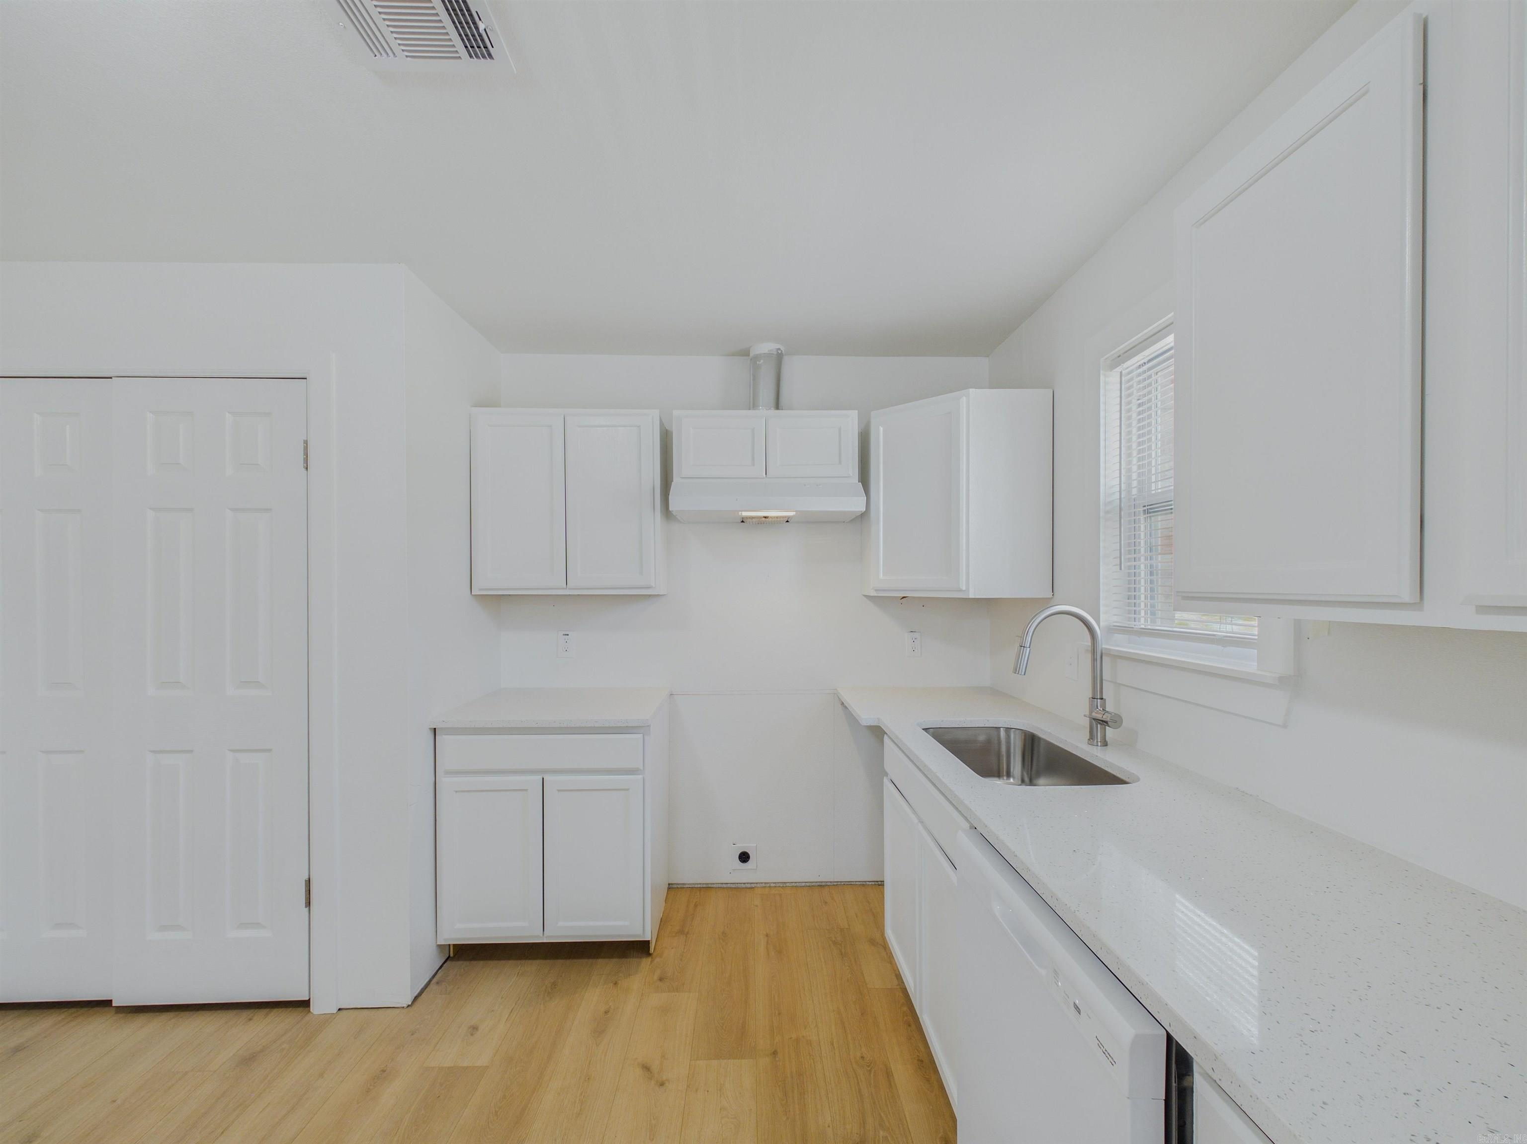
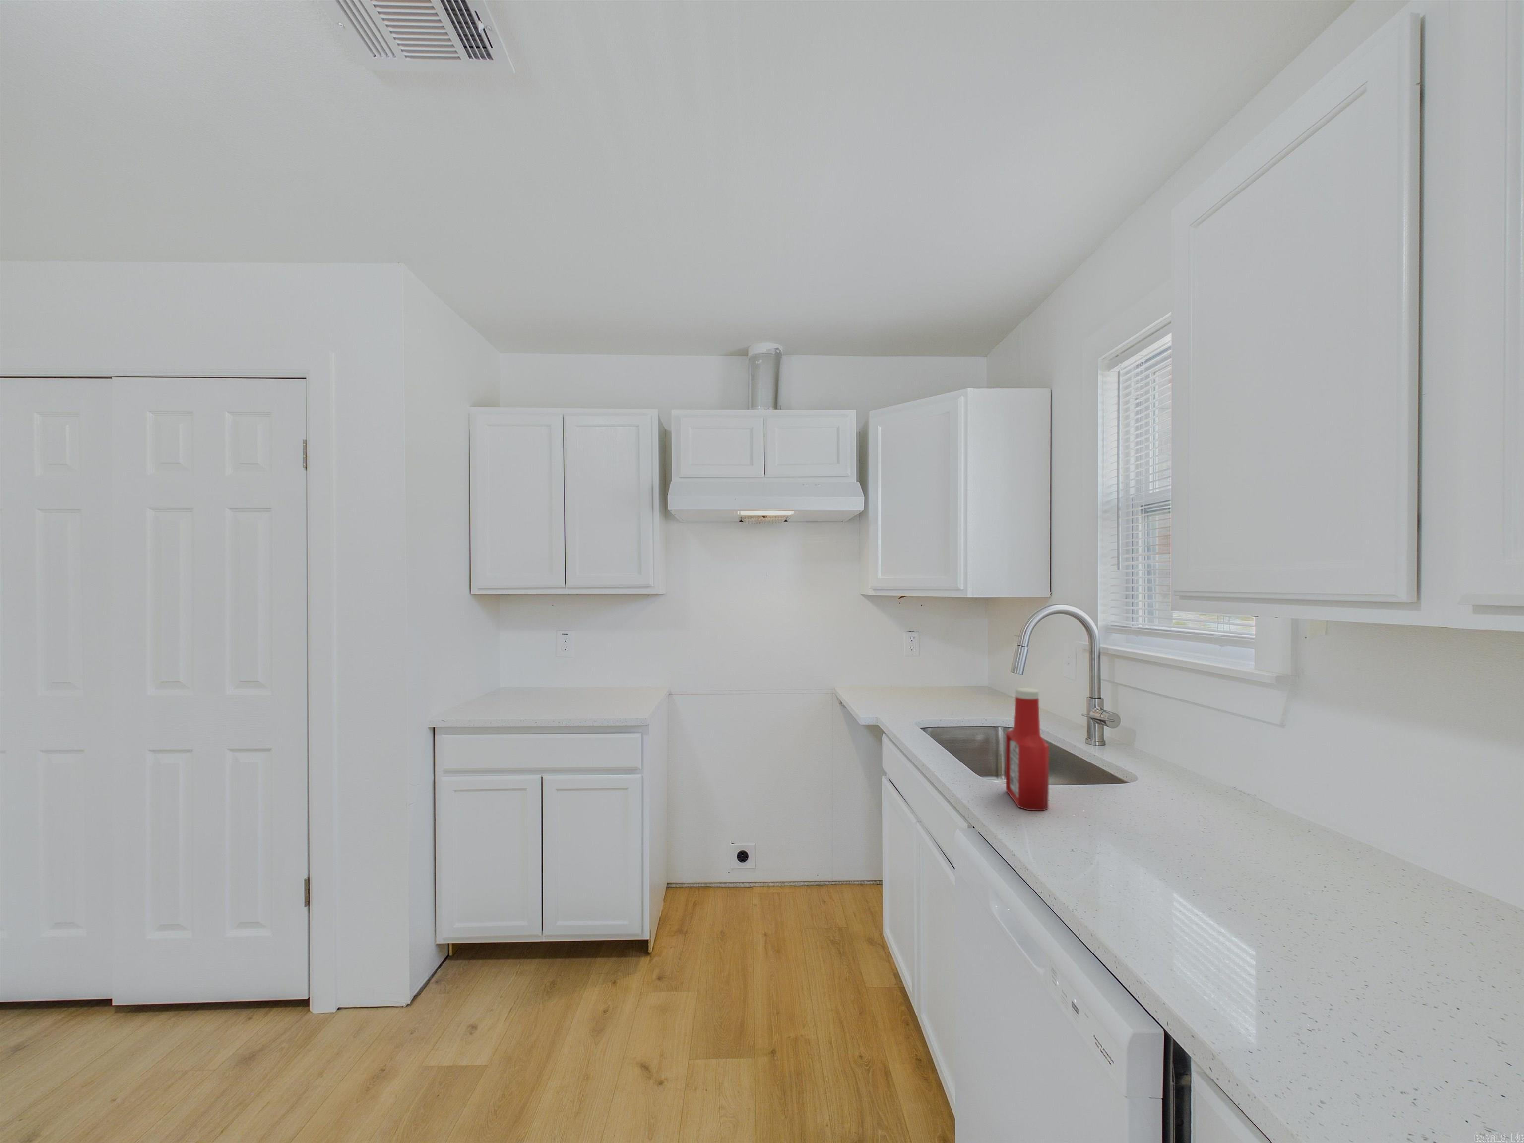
+ soap bottle (1026, 744)
